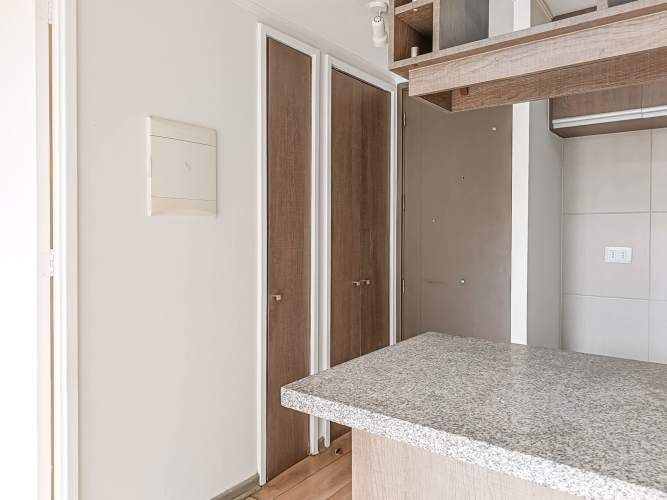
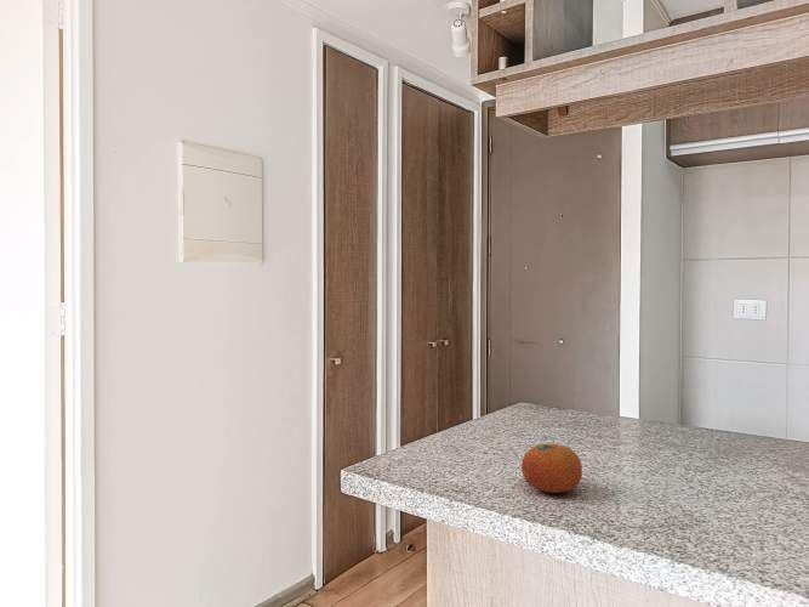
+ fruit (551, 467)
